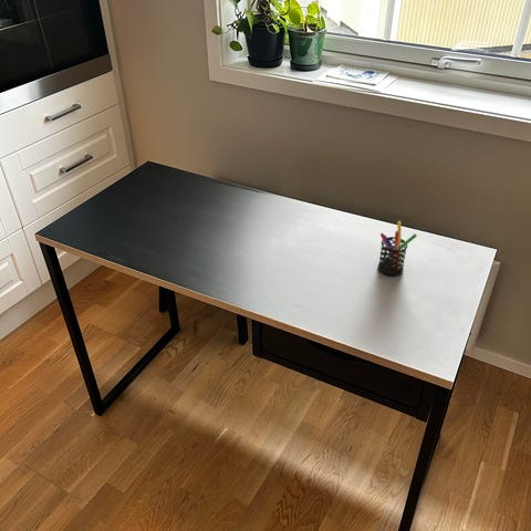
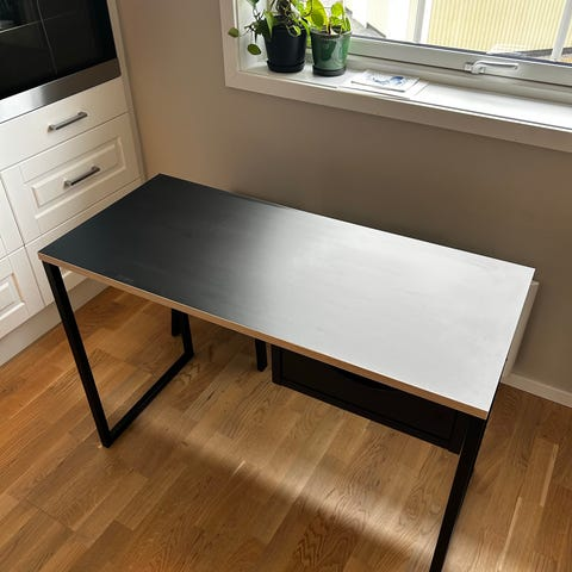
- pen holder (396, 248)
